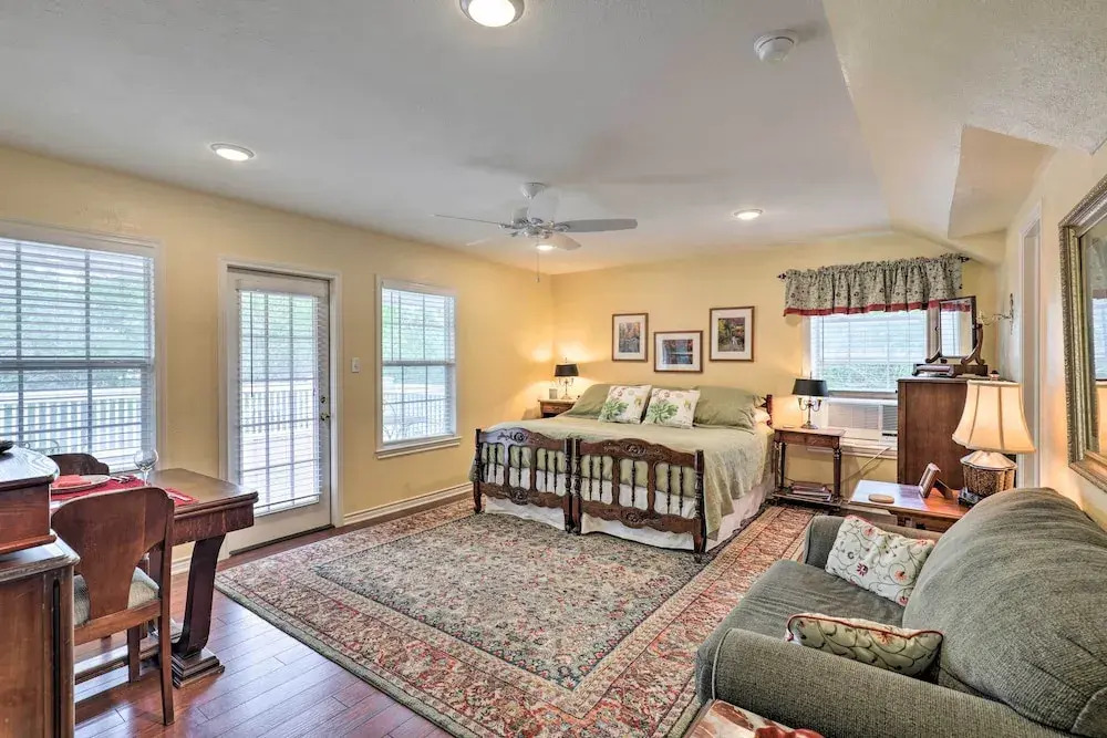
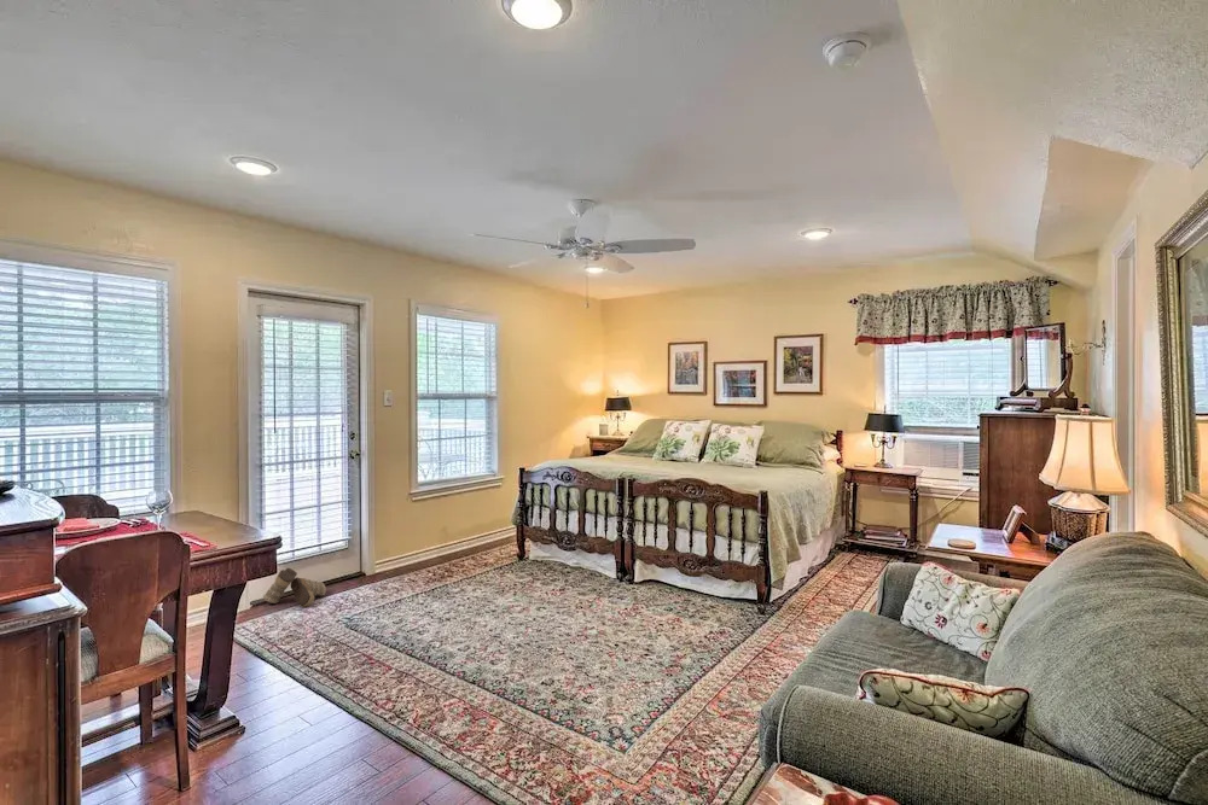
+ boots (298, 583)
